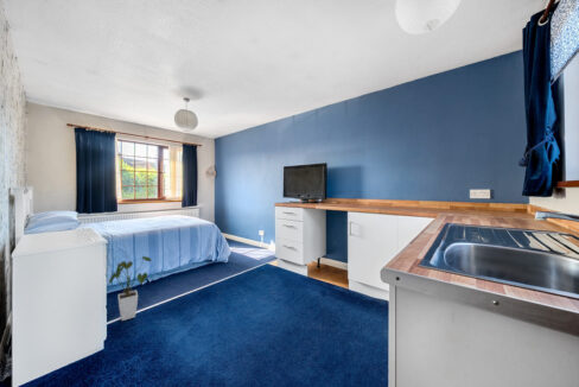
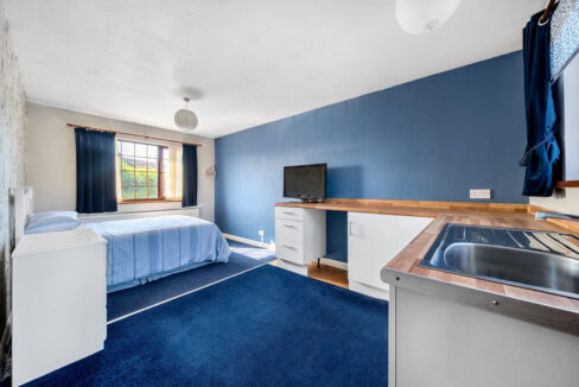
- house plant (131, 287)
